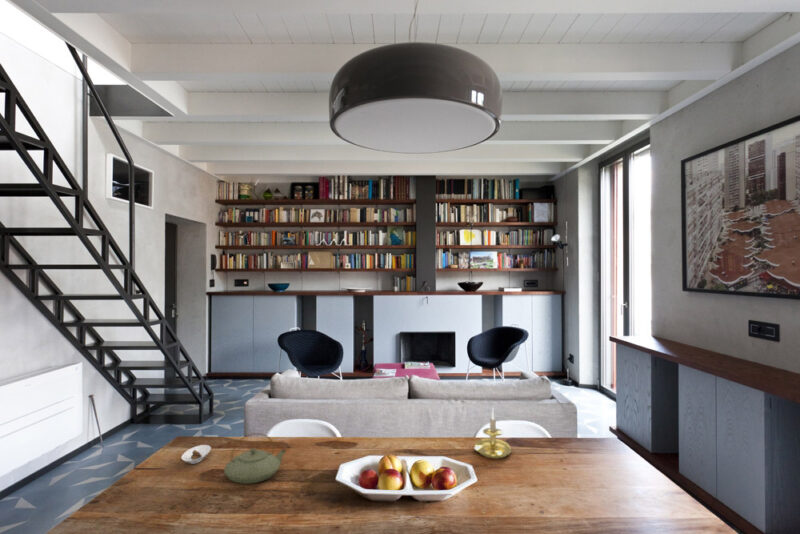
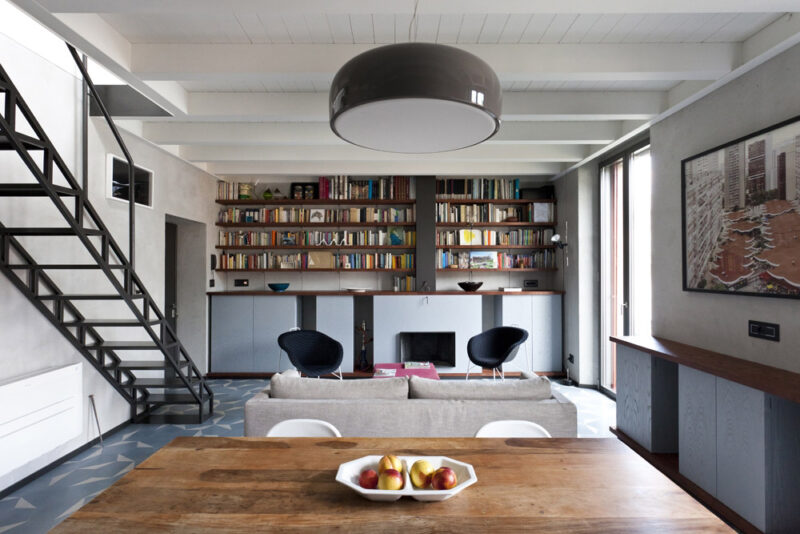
- candle holder (493, 430)
- teapot (256, 453)
- saucer (196, 455)
